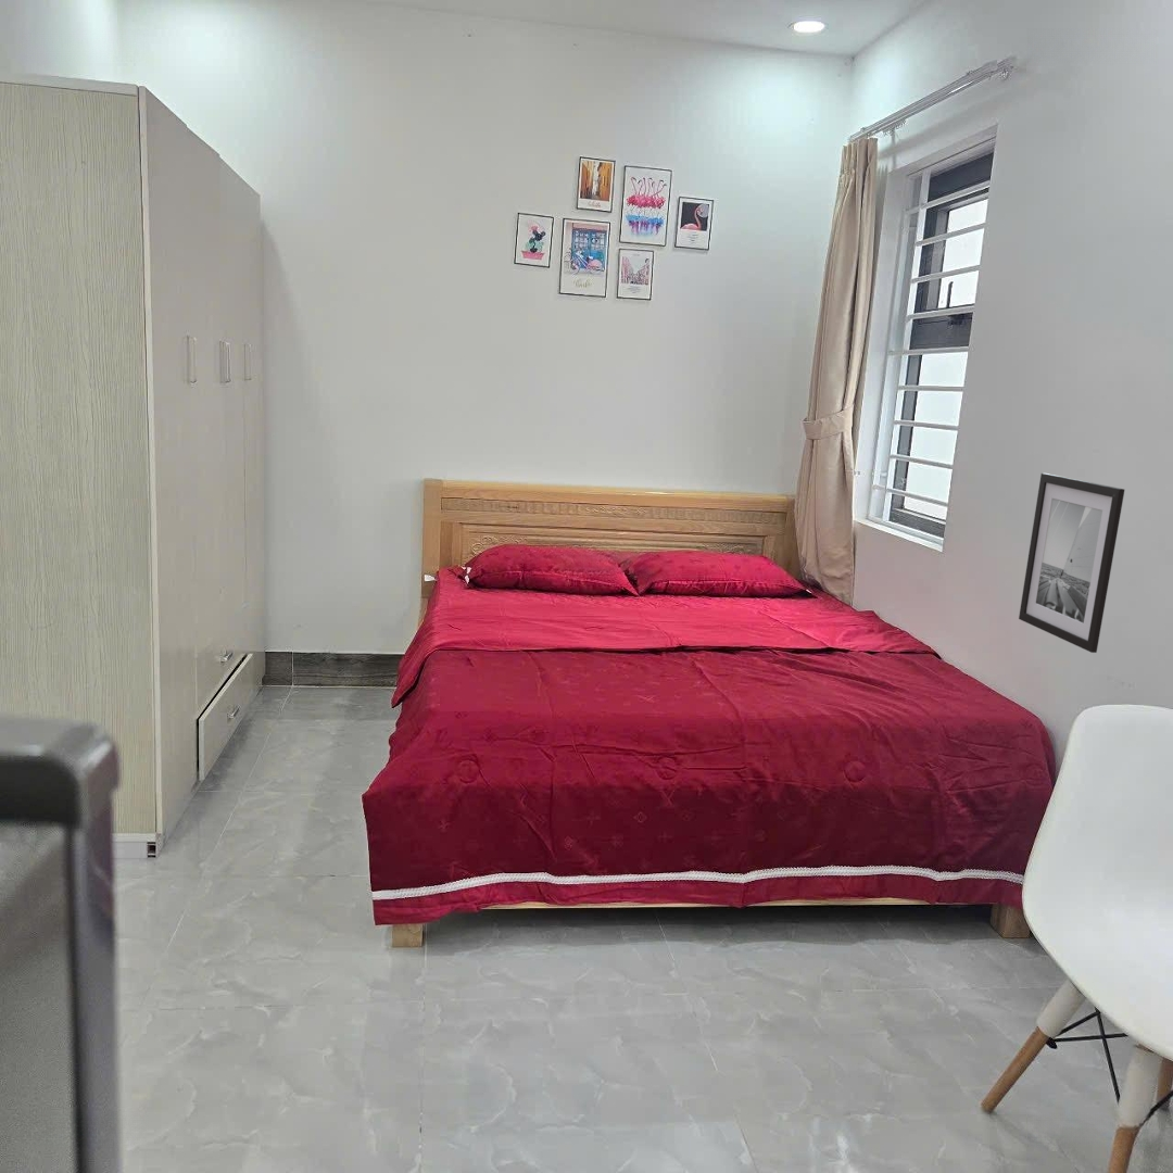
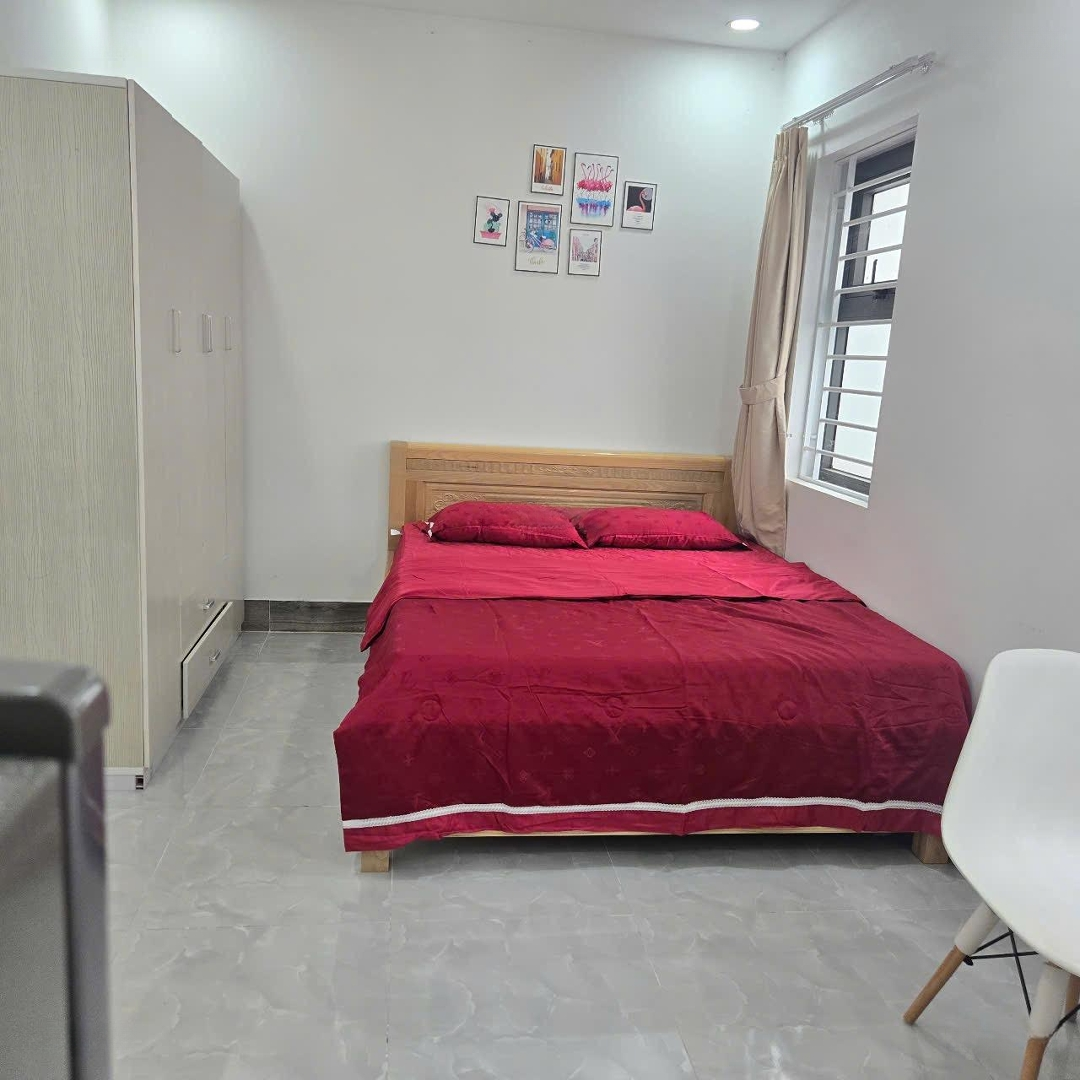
- wall art (1068, 558)
